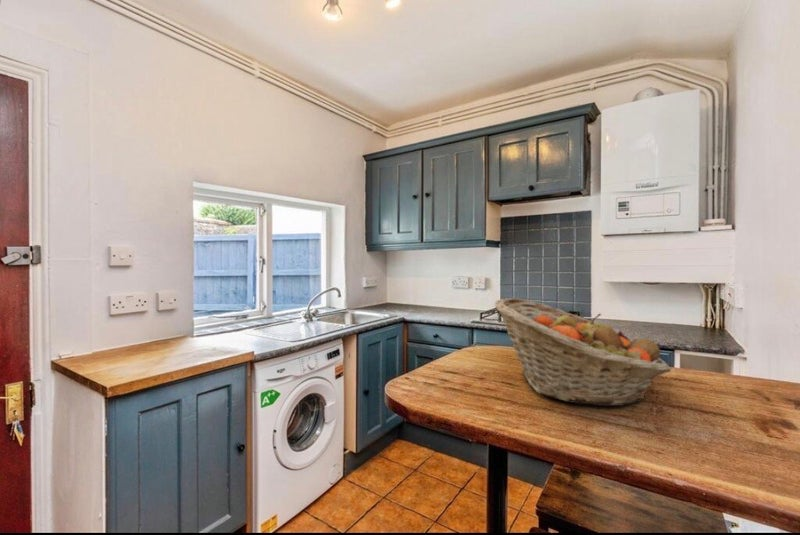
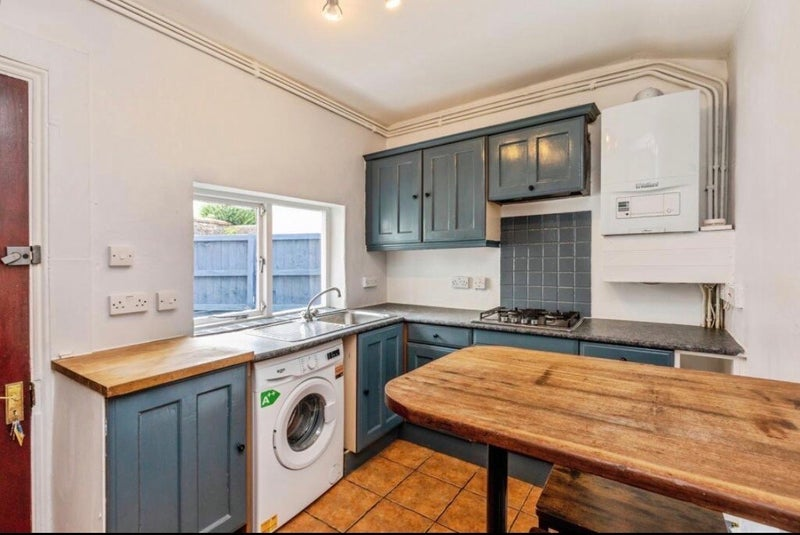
- fruit basket (571, 341)
